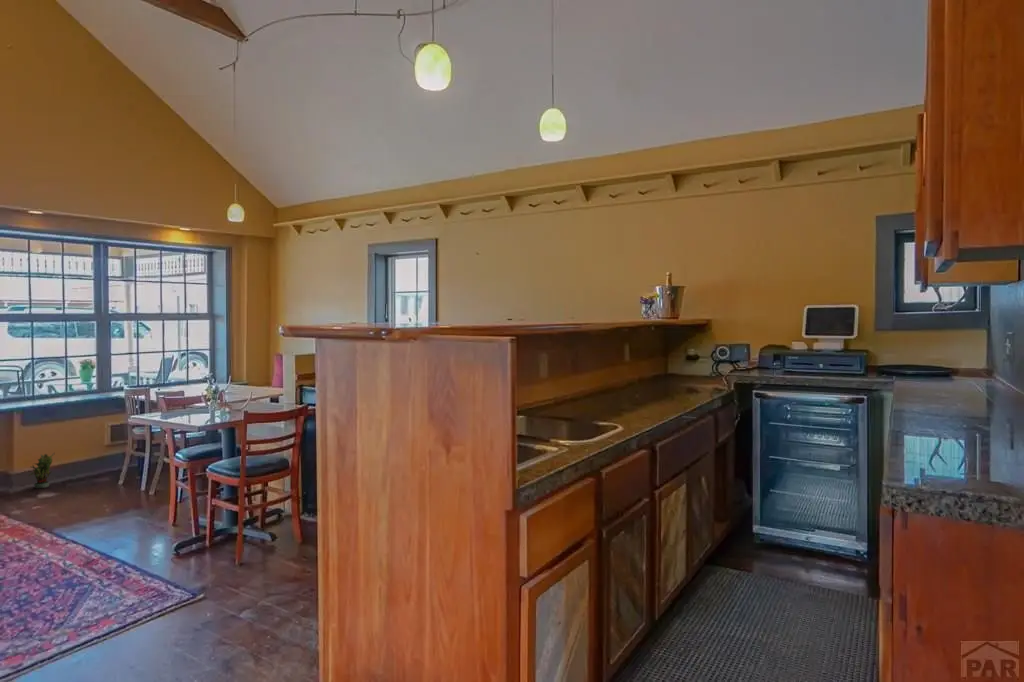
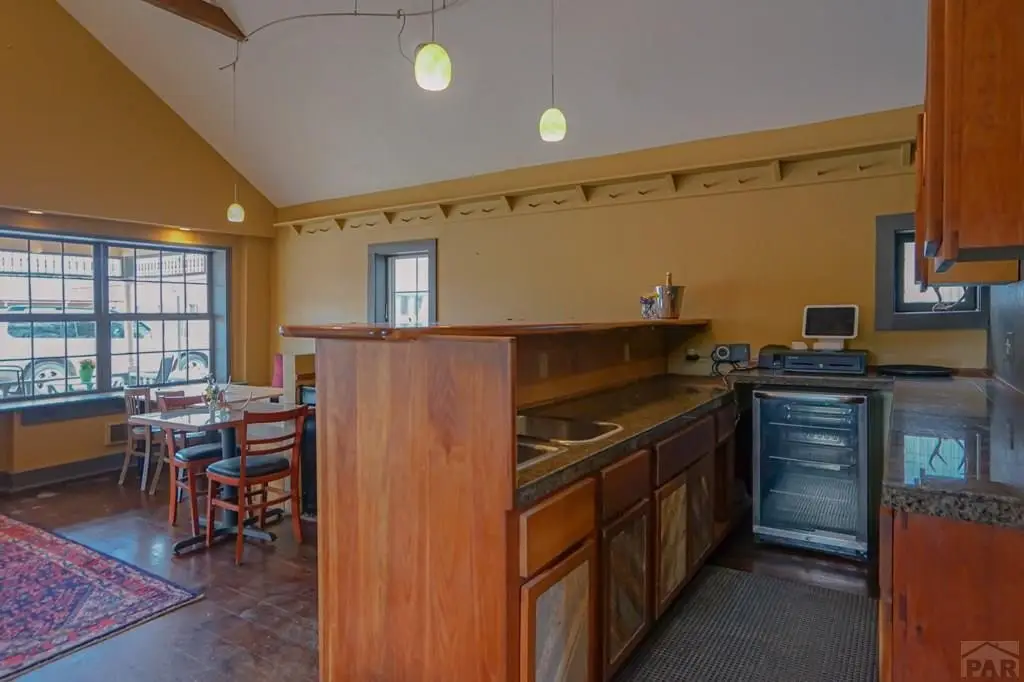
- potted plant (41, 469)
